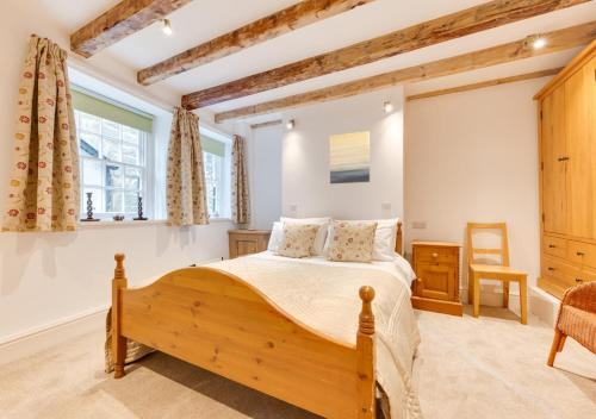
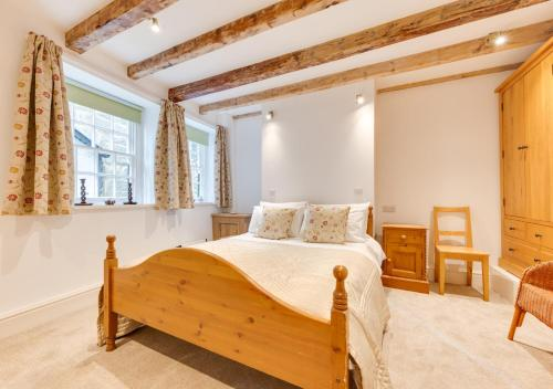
- wall art (349, 158)
